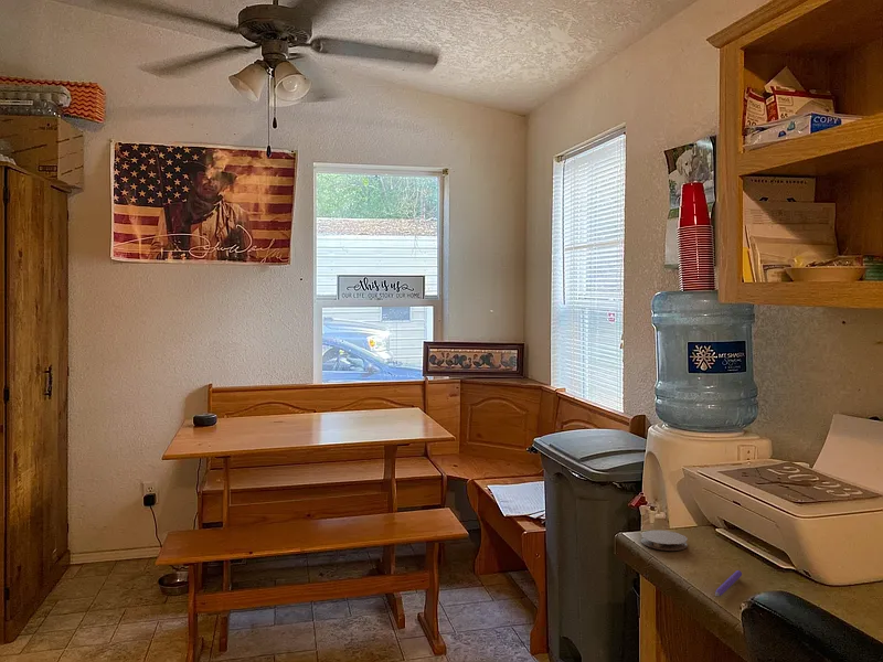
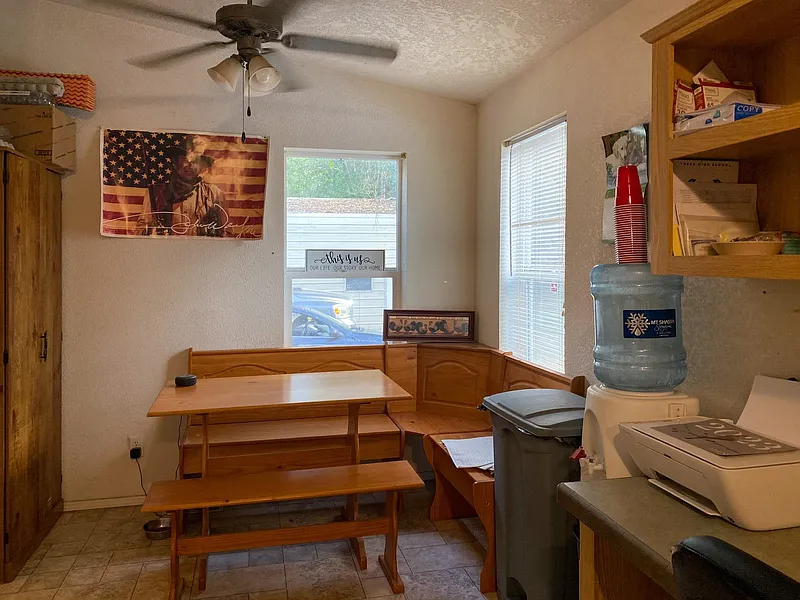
- pen (727, 583)
- coaster (663, 540)
